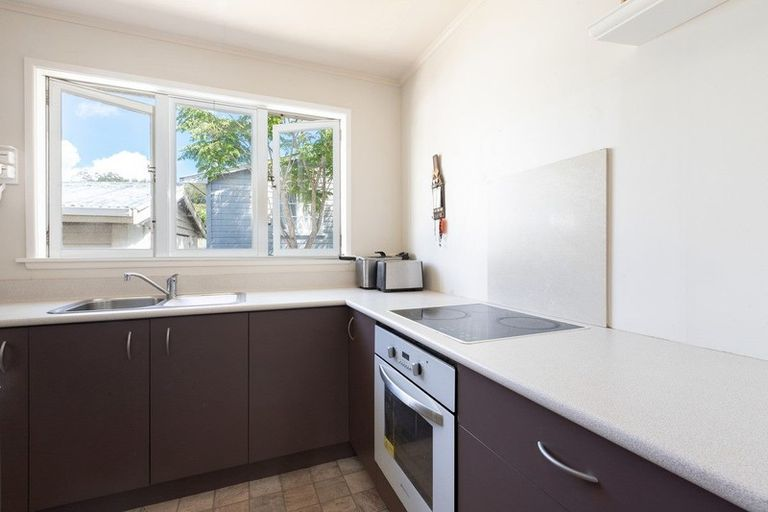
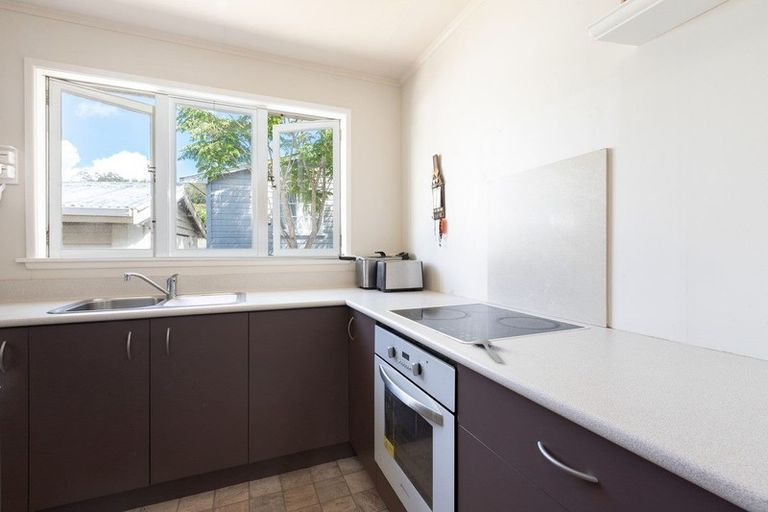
+ spoon (488, 347)
